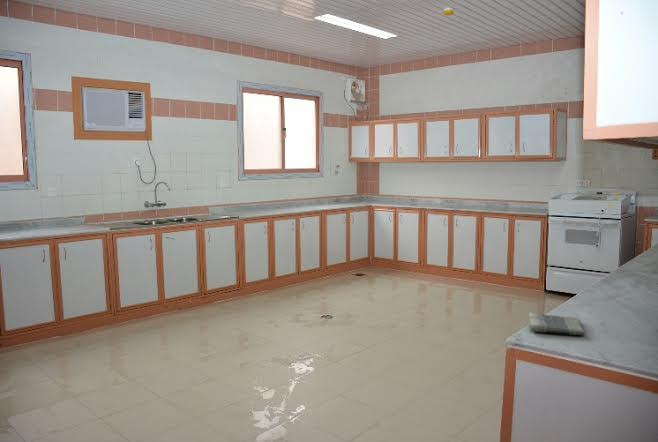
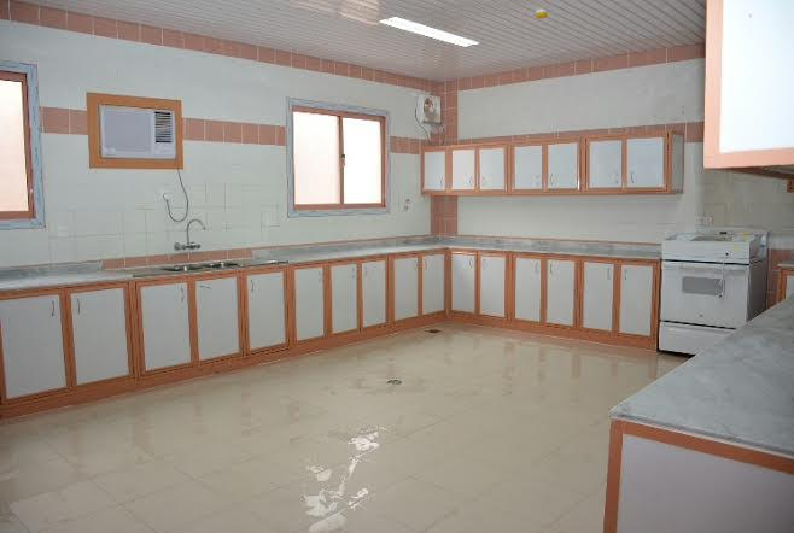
- dish towel (555, 322)
